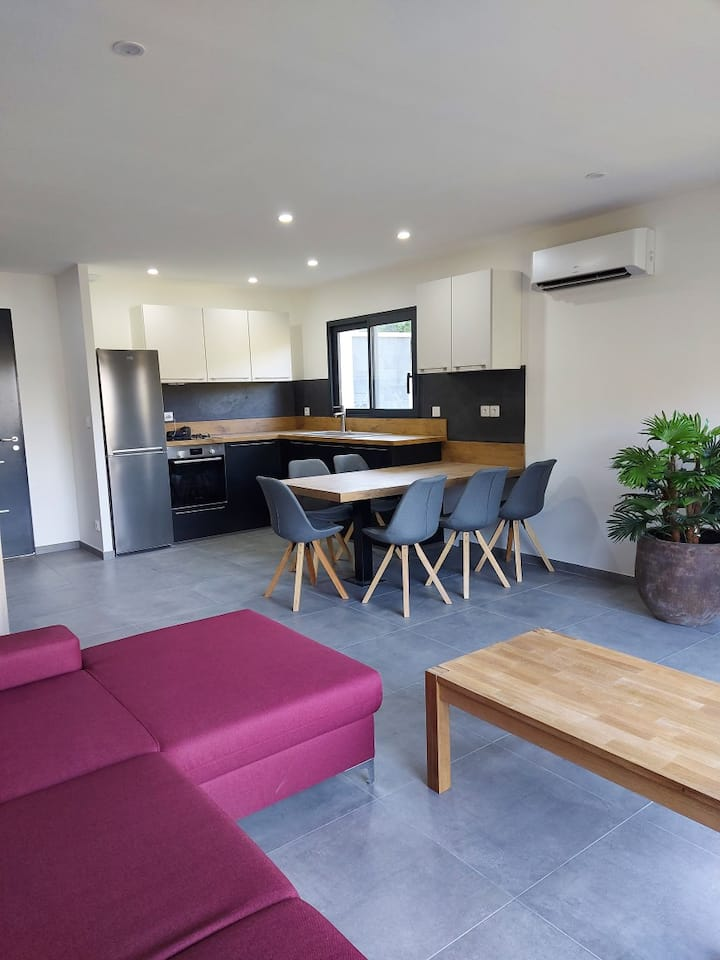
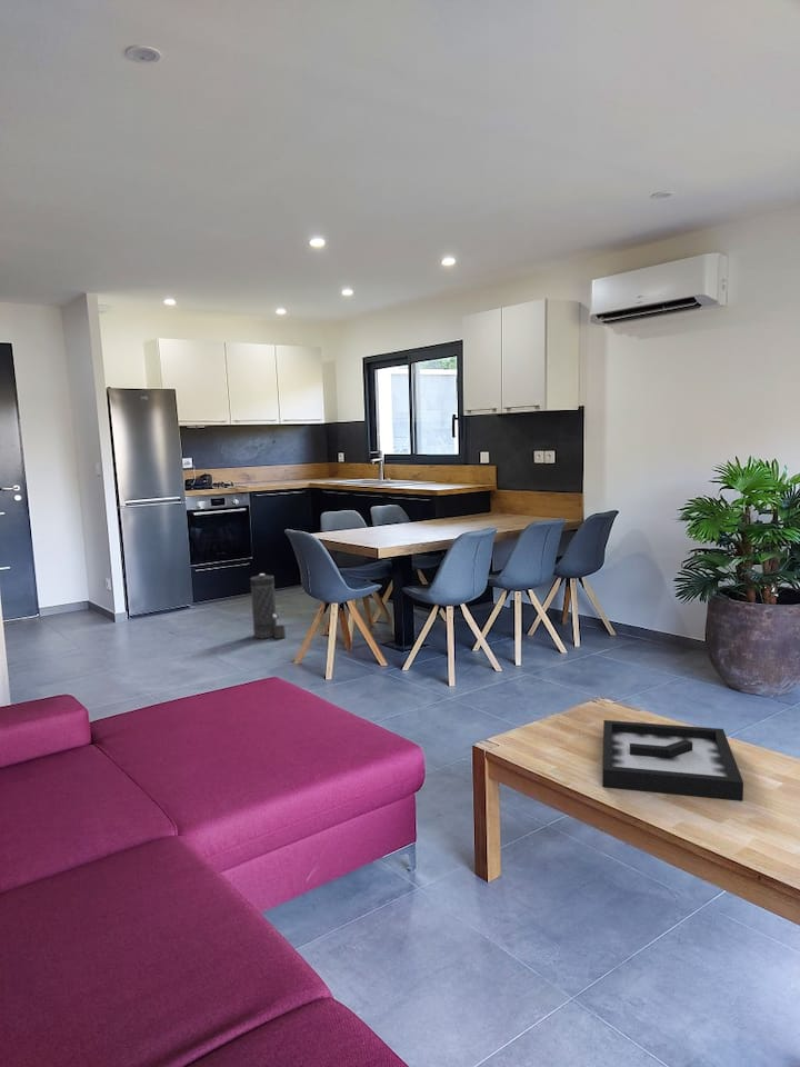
+ decorative tray (666, 756)
+ canister (267, 605)
